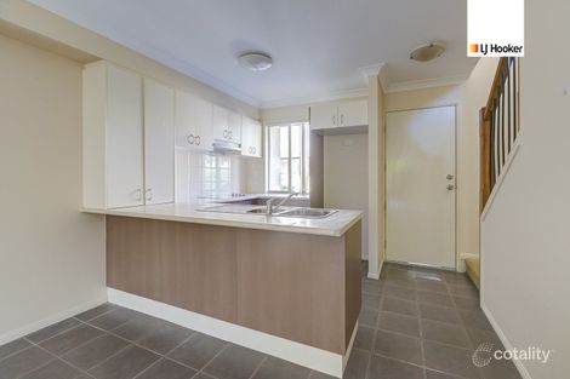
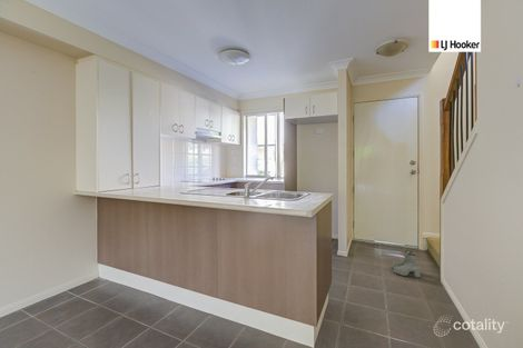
+ boots (405, 262)
